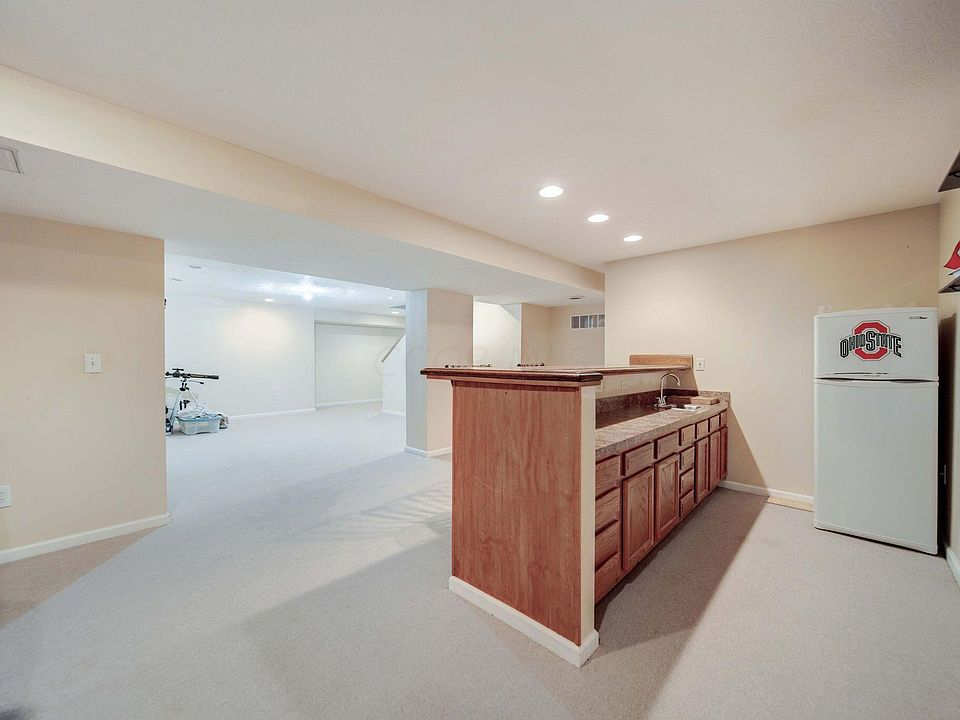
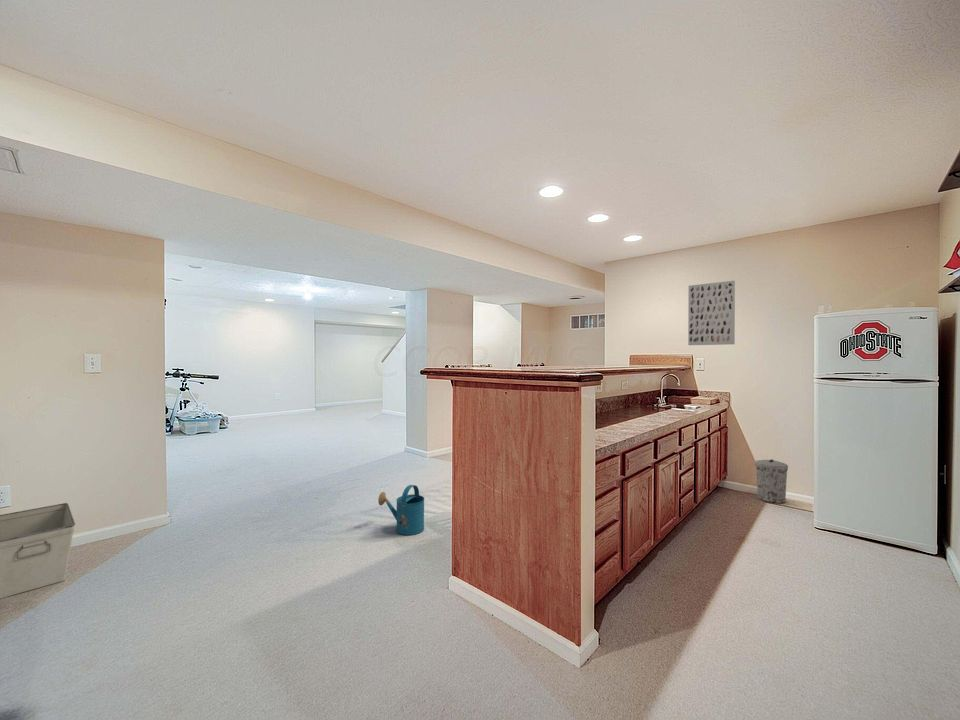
+ trash can (771, 479)
+ watering can (401, 506)
+ storage bin (31, 546)
+ wall art (710, 314)
